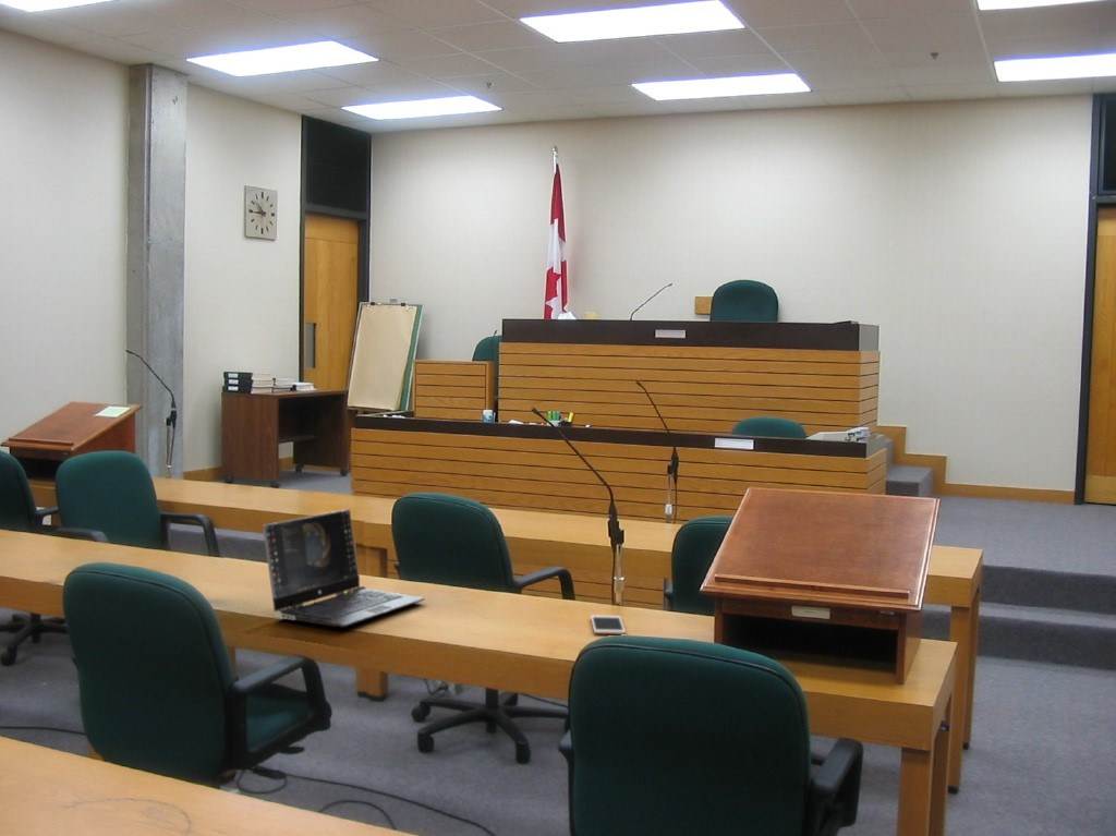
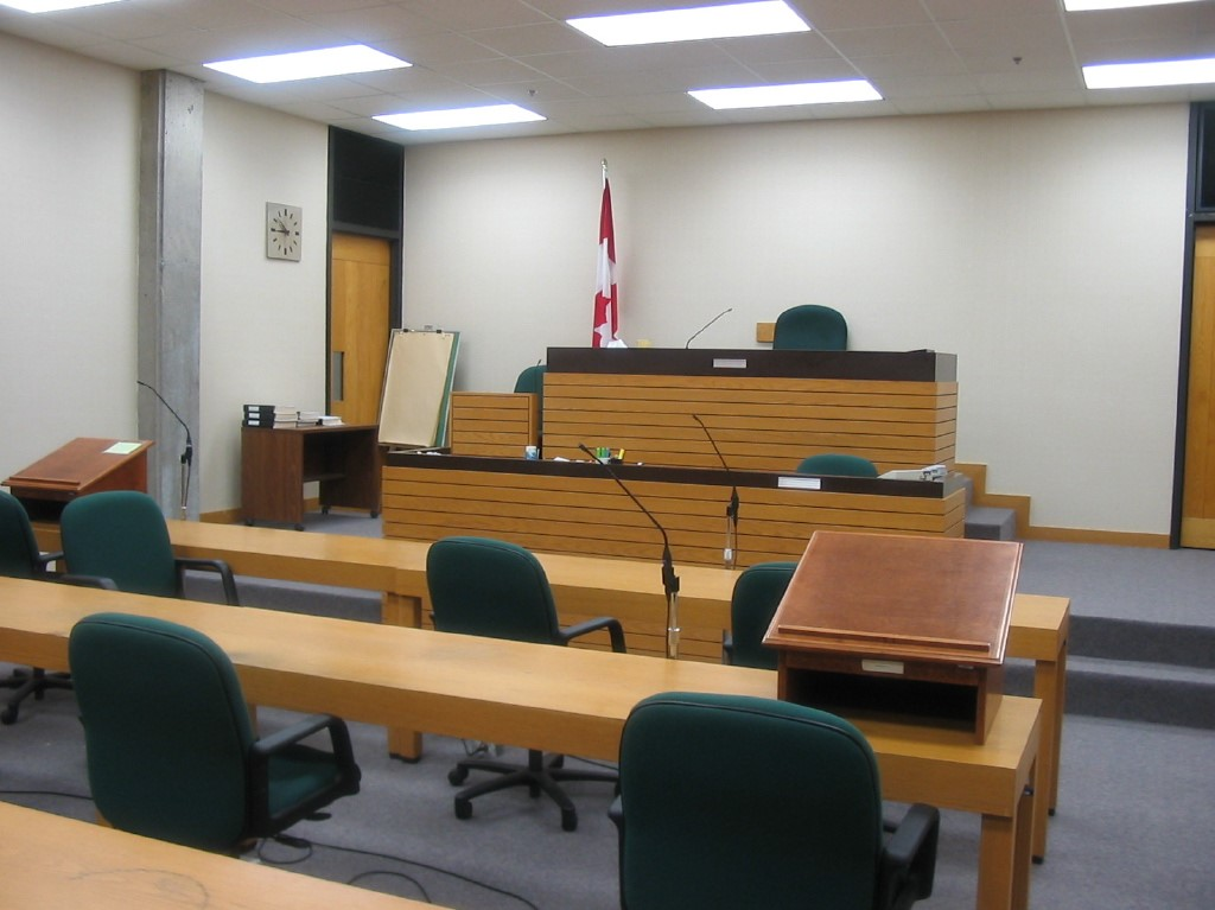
- laptop computer (347, 566)
- cell phone (607, 623)
